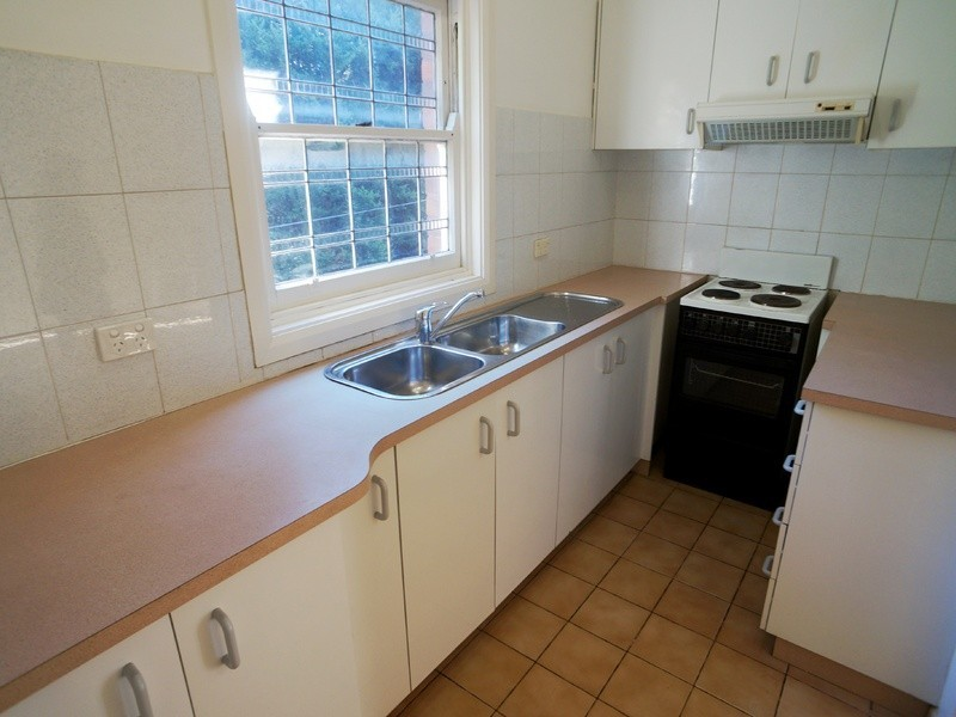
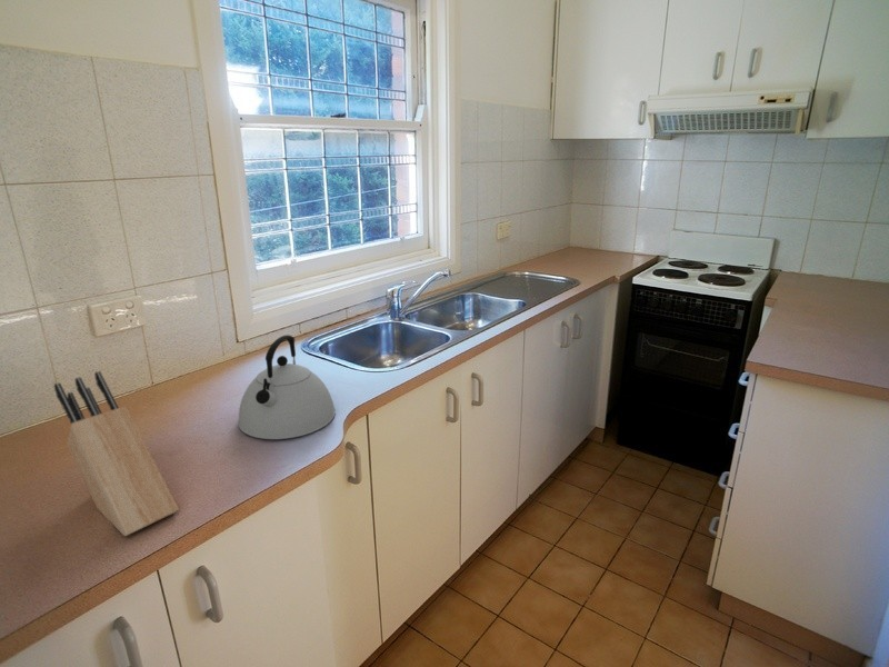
+ knife block (111, 446)
+ kettle (282, 379)
